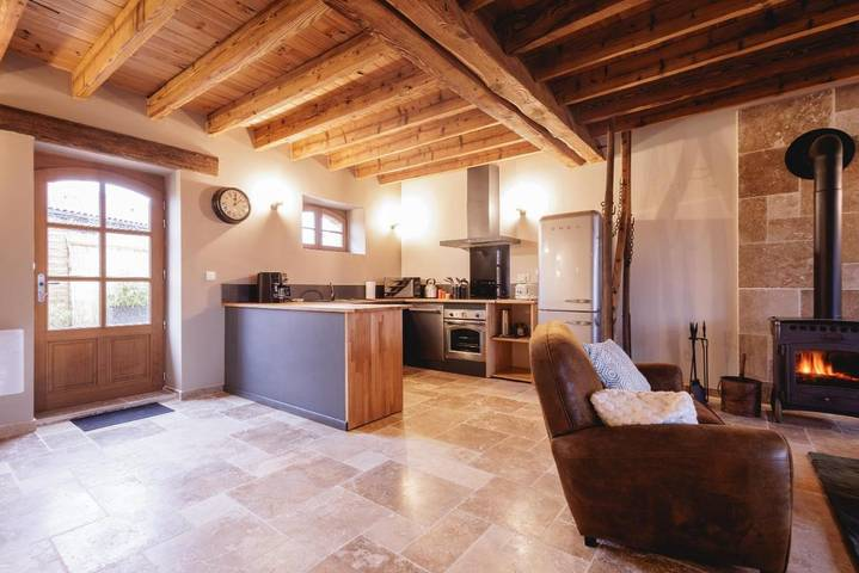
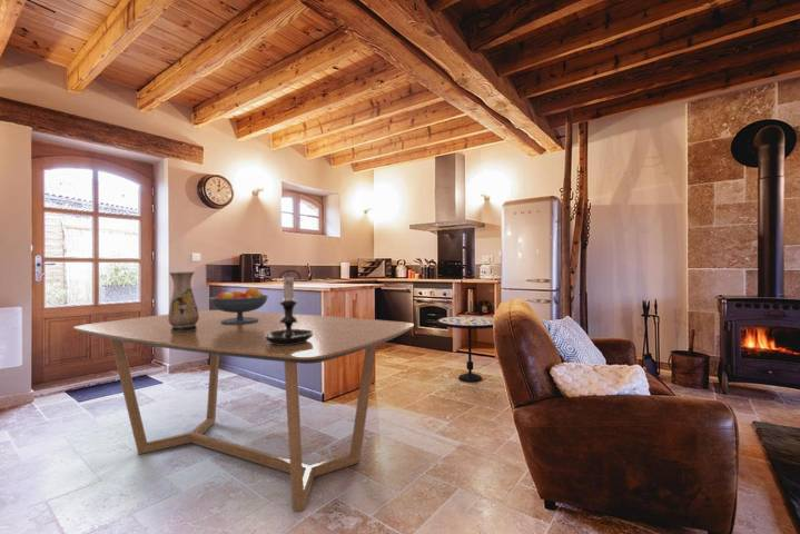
+ side table (470, 349)
+ vase (182, 300)
+ fruit bowl (239, 304)
+ candle holder (288, 306)
+ dining table (217, 385)
